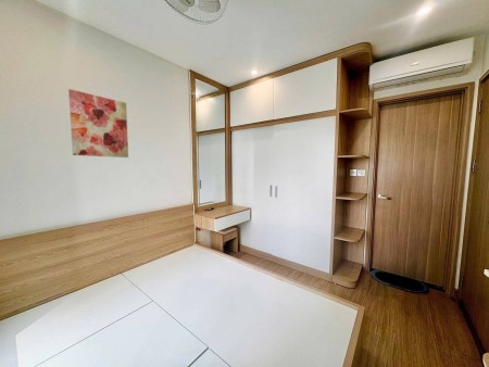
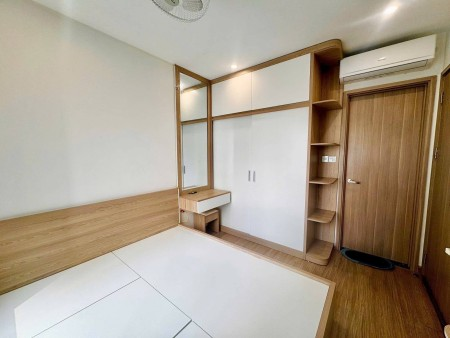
- wall art (101, 126)
